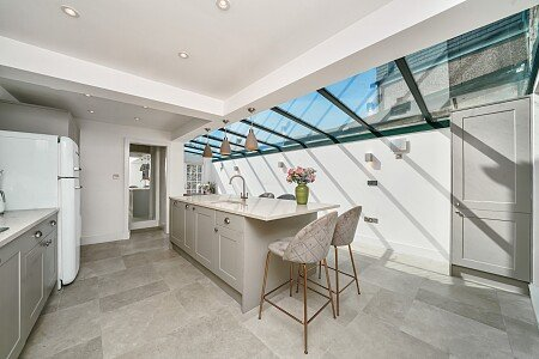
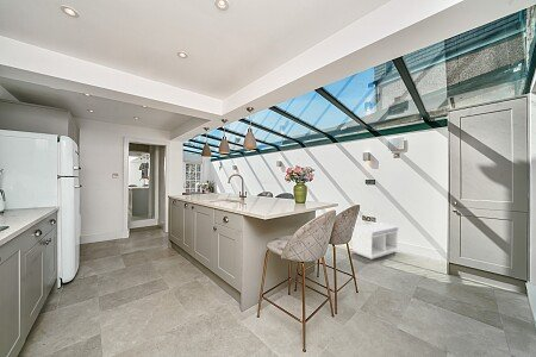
+ bench (375, 239)
